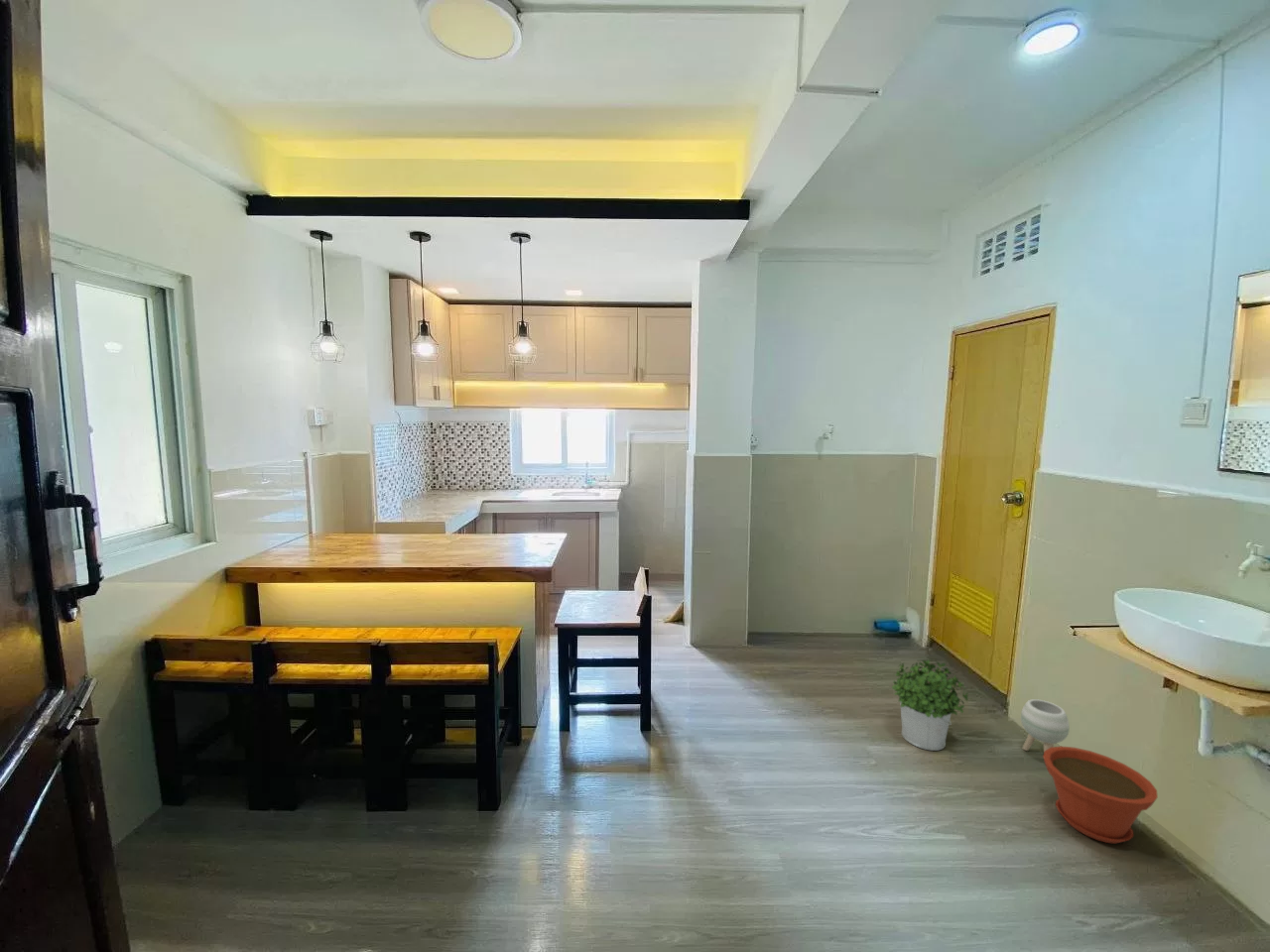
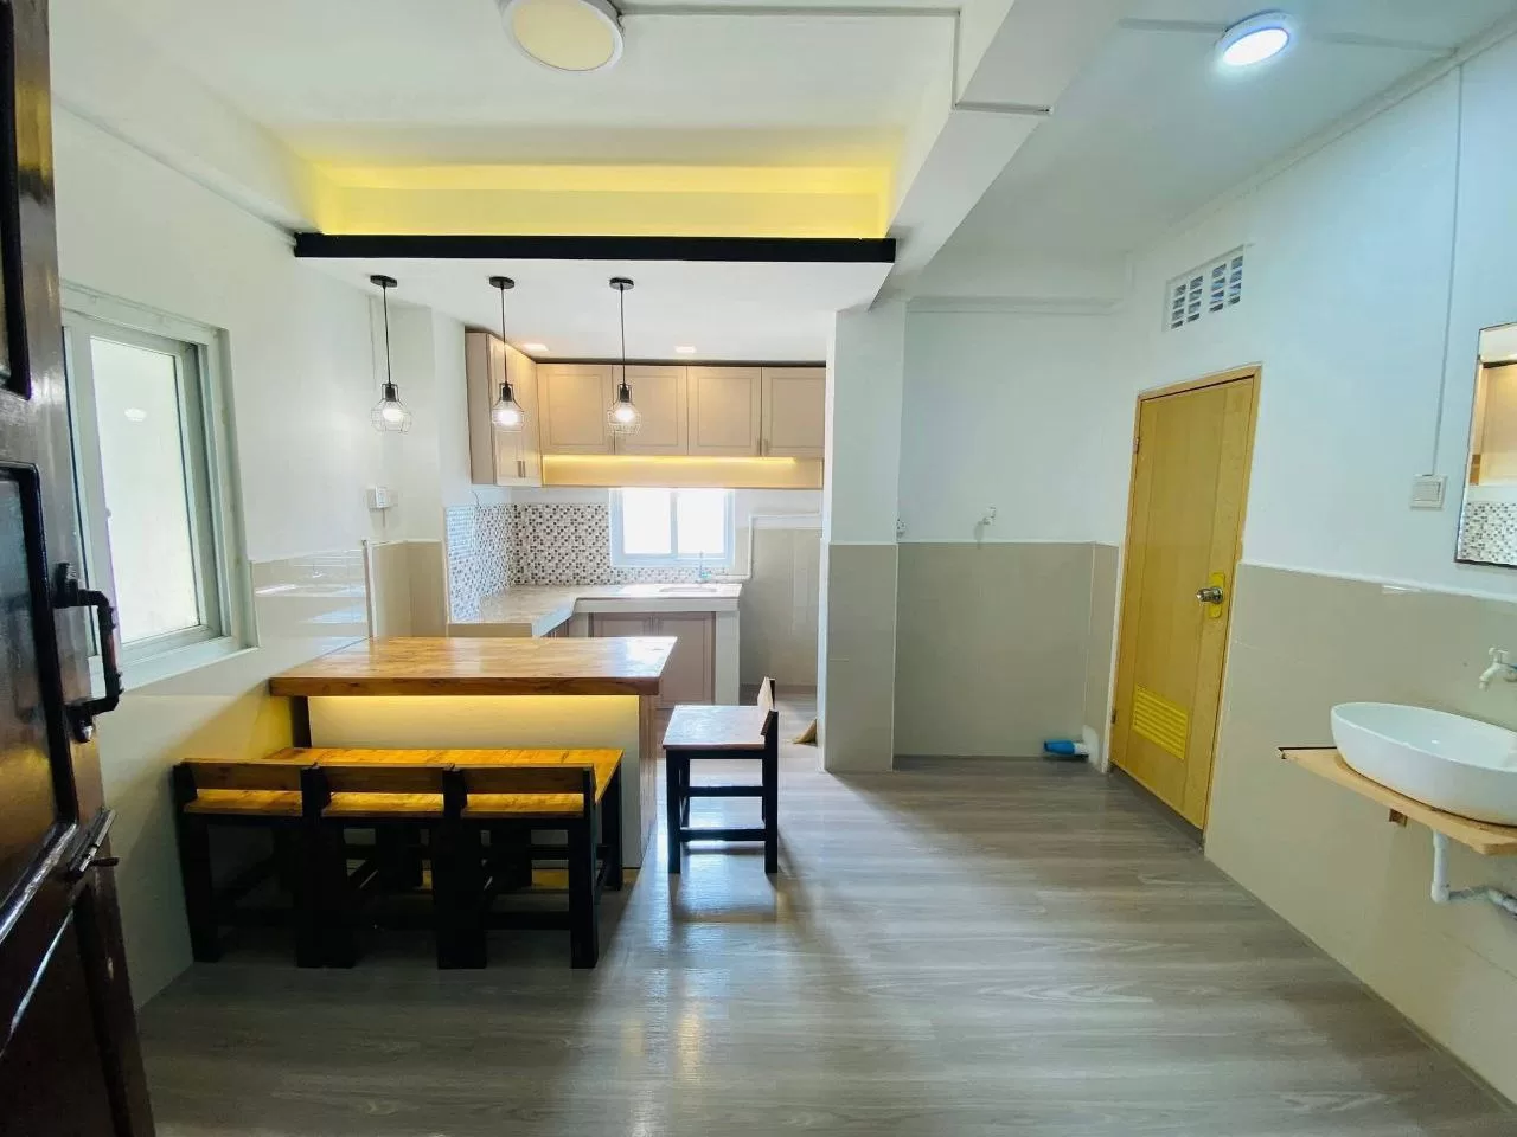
- planter (1043, 731)
- potted plant (928, 700)
- plant pot (1094, 798)
